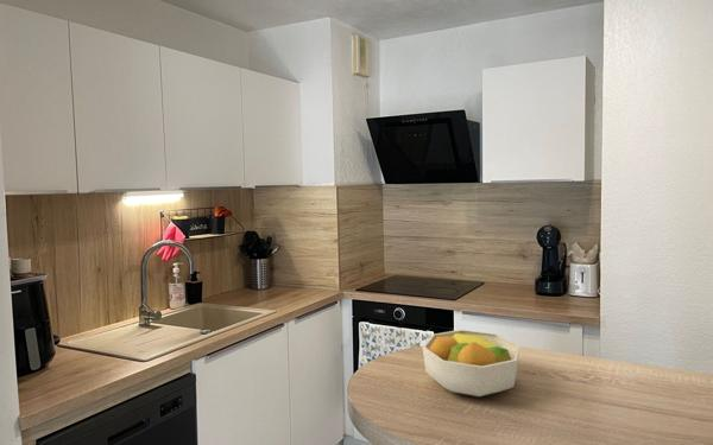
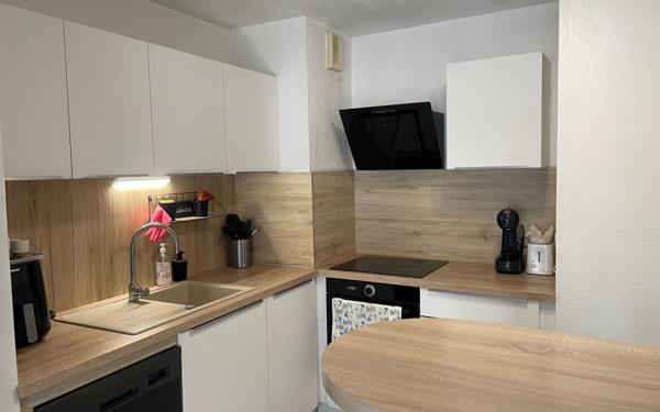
- fruit bowl (471, 355)
